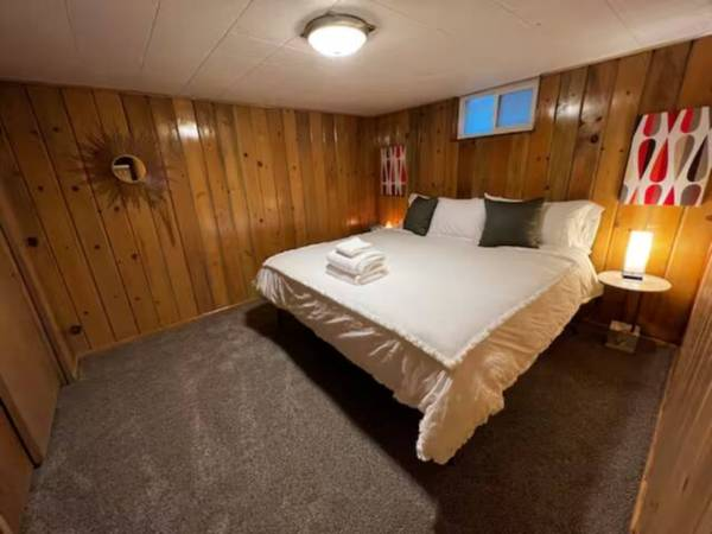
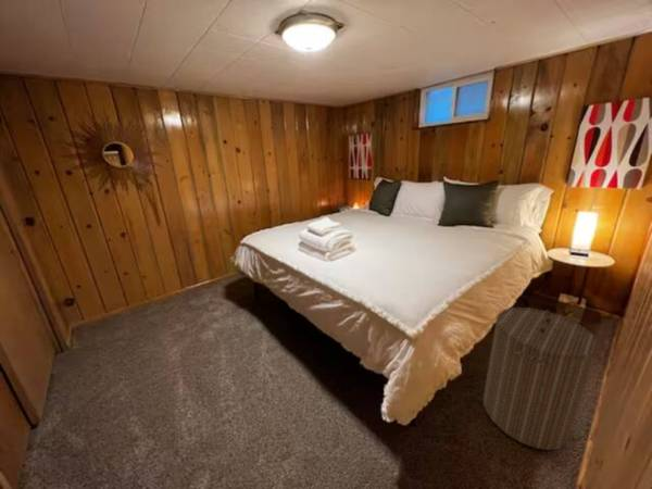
+ laundry hamper (534, 367)
